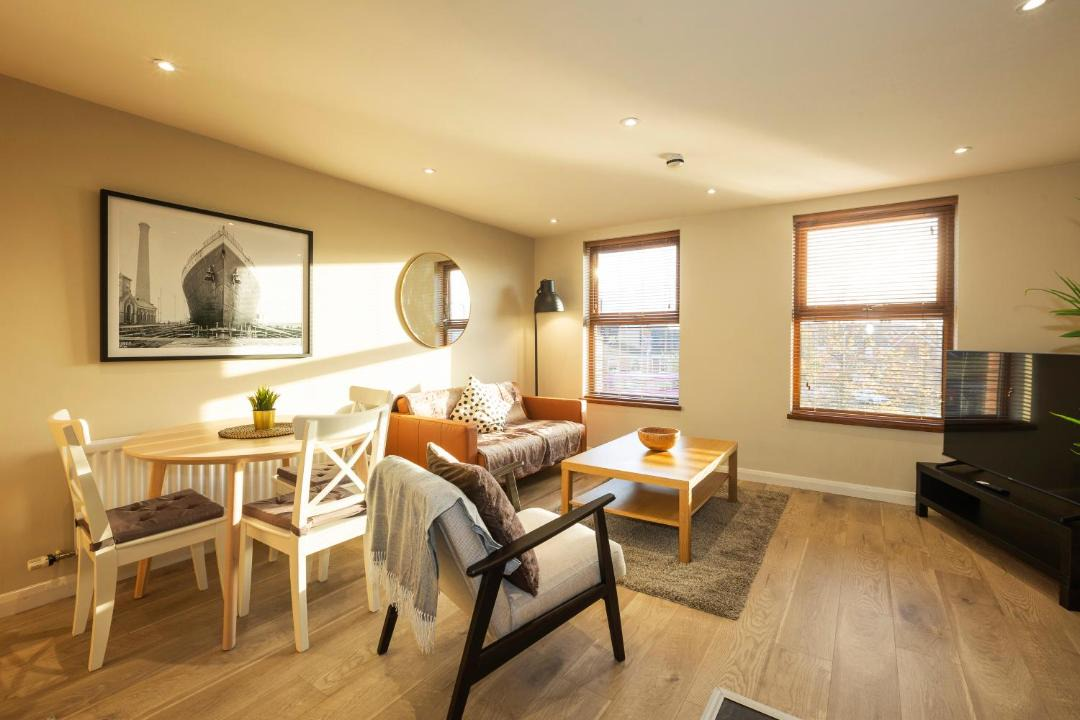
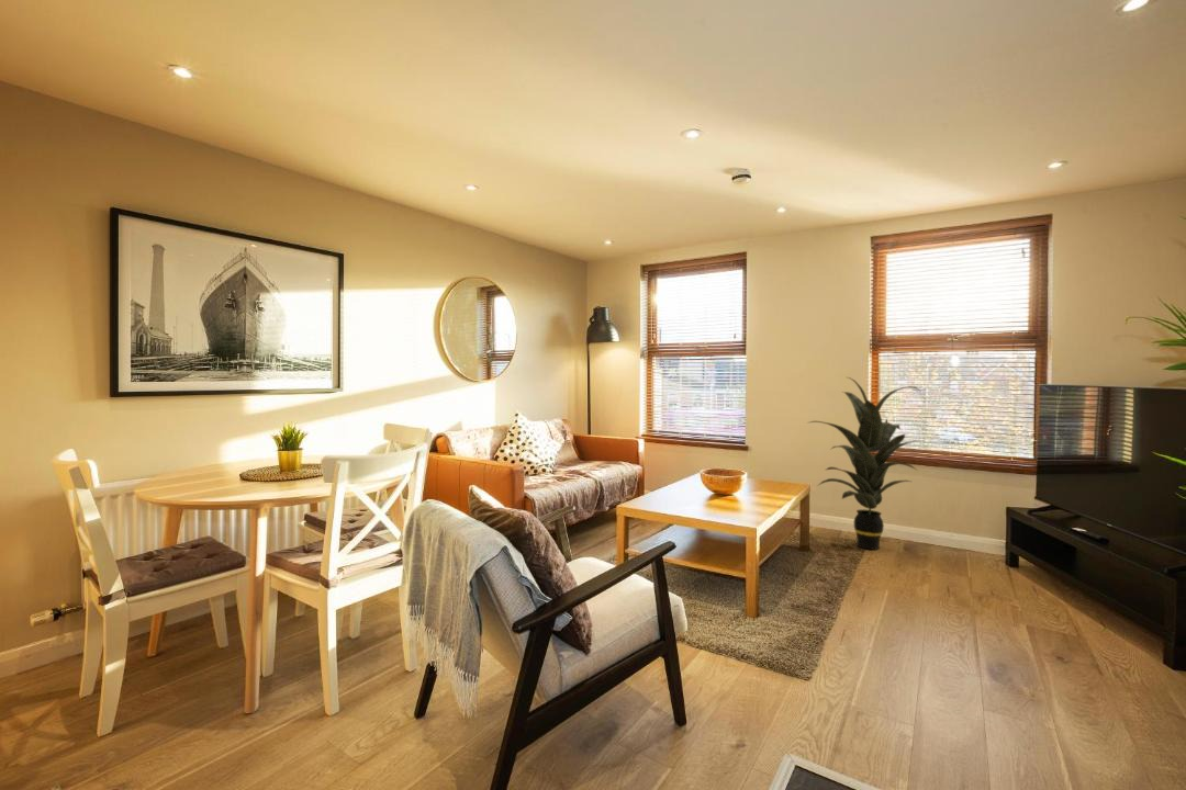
+ indoor plant (863, 461)
